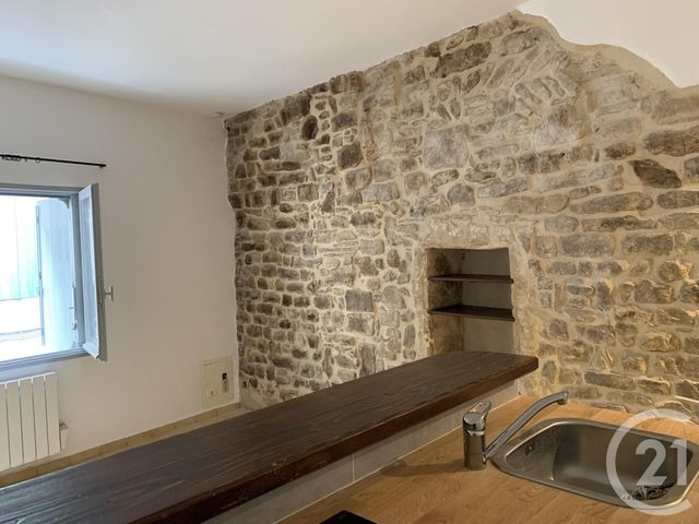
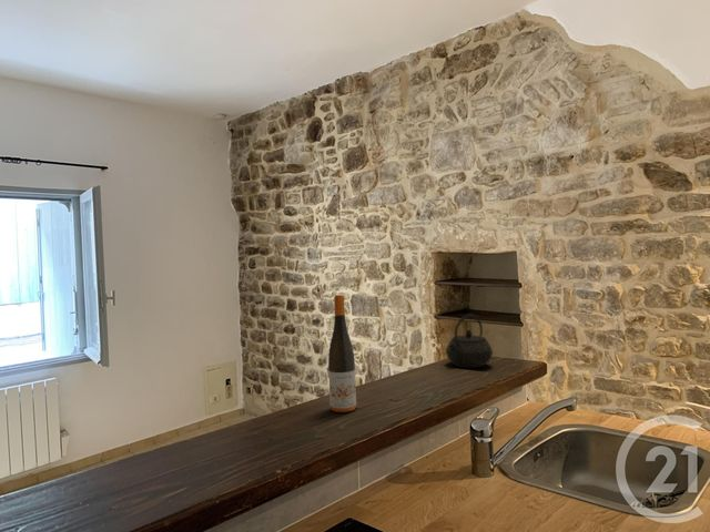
+ wine bottle (341, 351)
+ kettle (466, 339)
